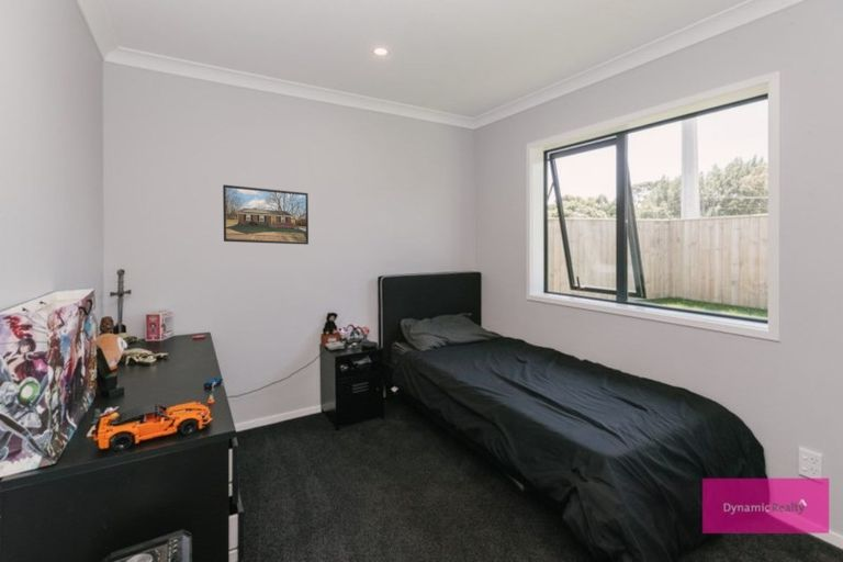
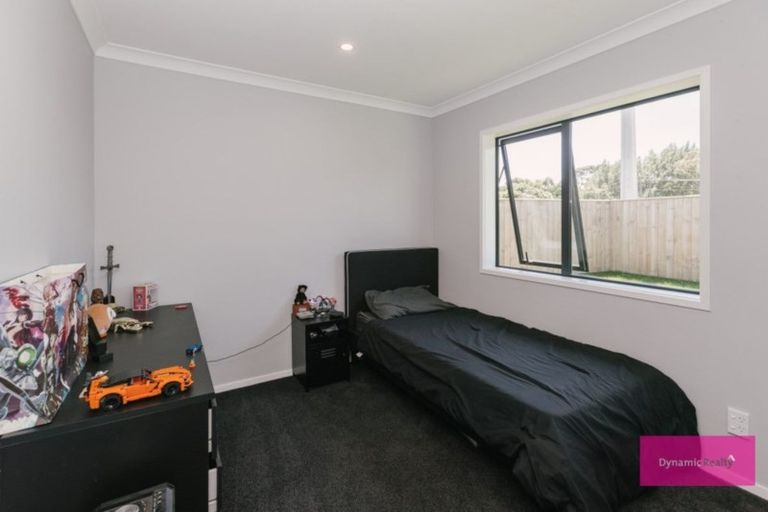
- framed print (267, 215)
